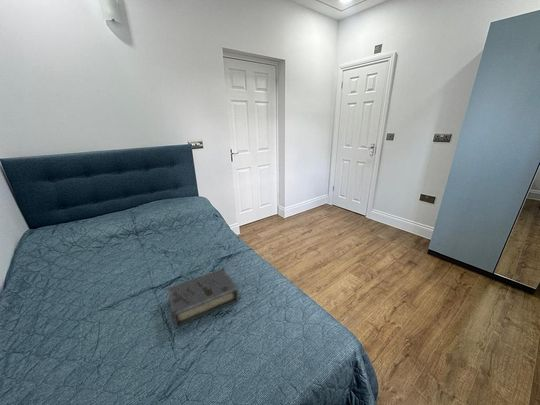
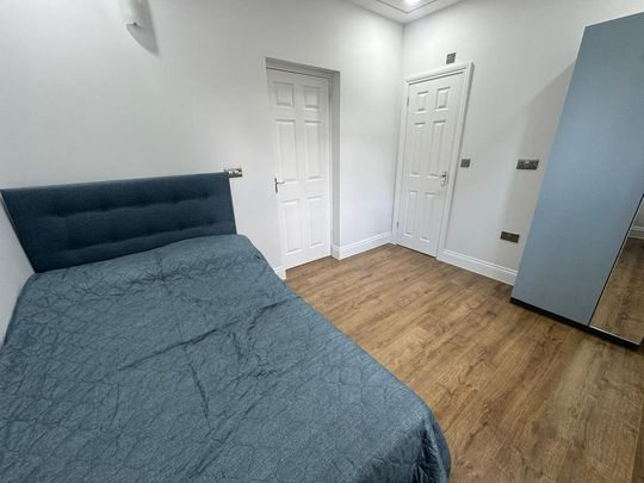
- book (202, 293)
